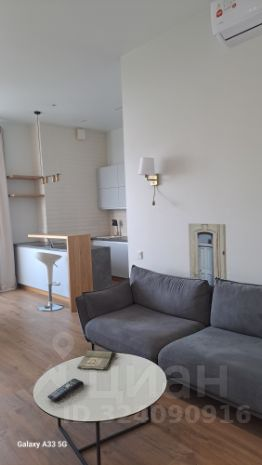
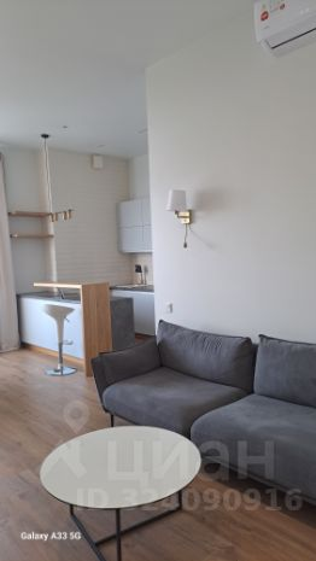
- remote control (66, 389)
- wall art (206, 255)
- hardback book (97, 357)
